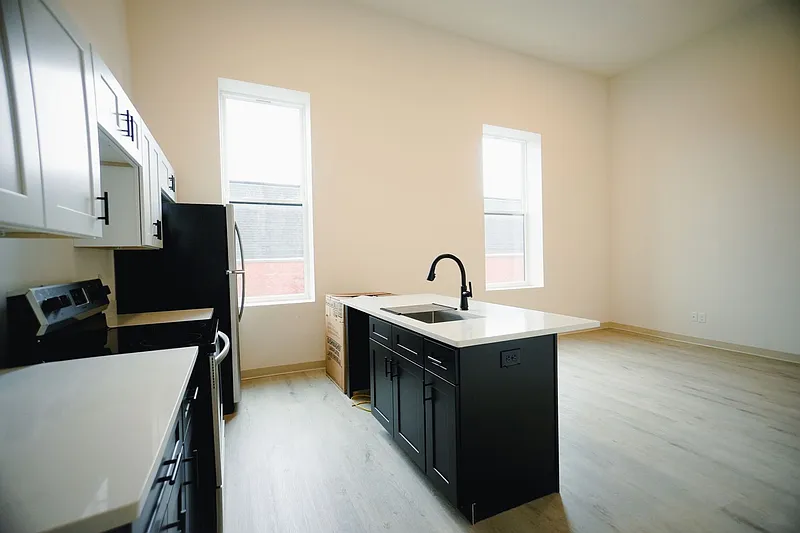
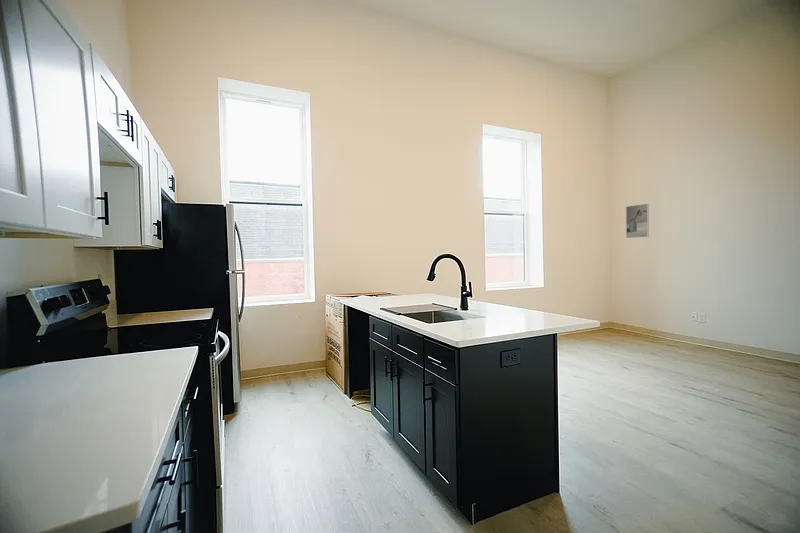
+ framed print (637, 221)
